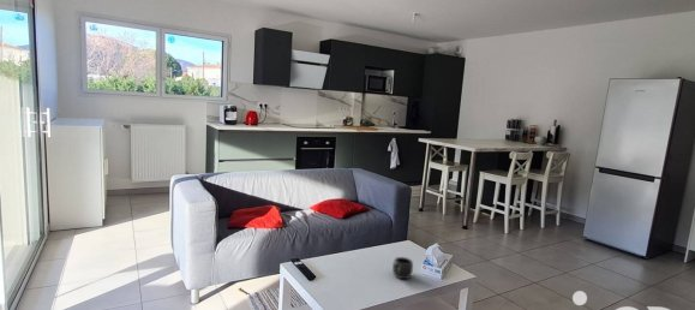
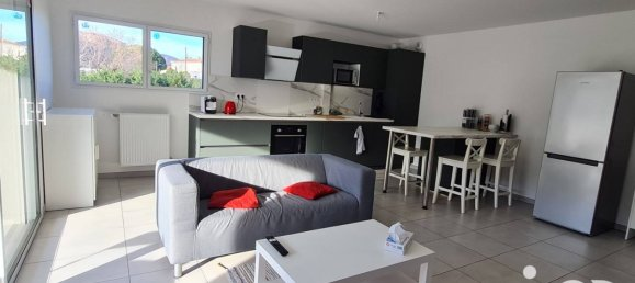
- mug (401, 268)
